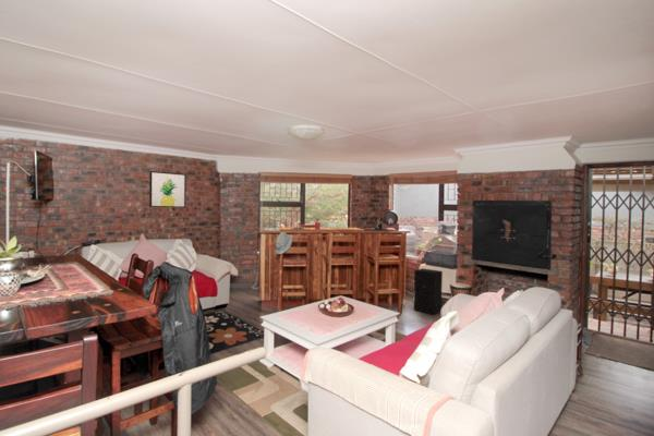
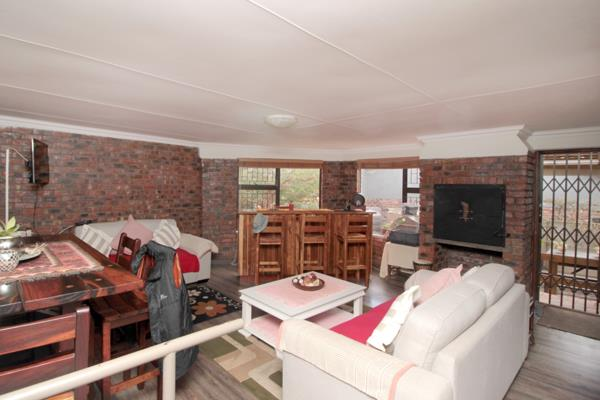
- speaker (427, 290)
- wall art (168, 190)
